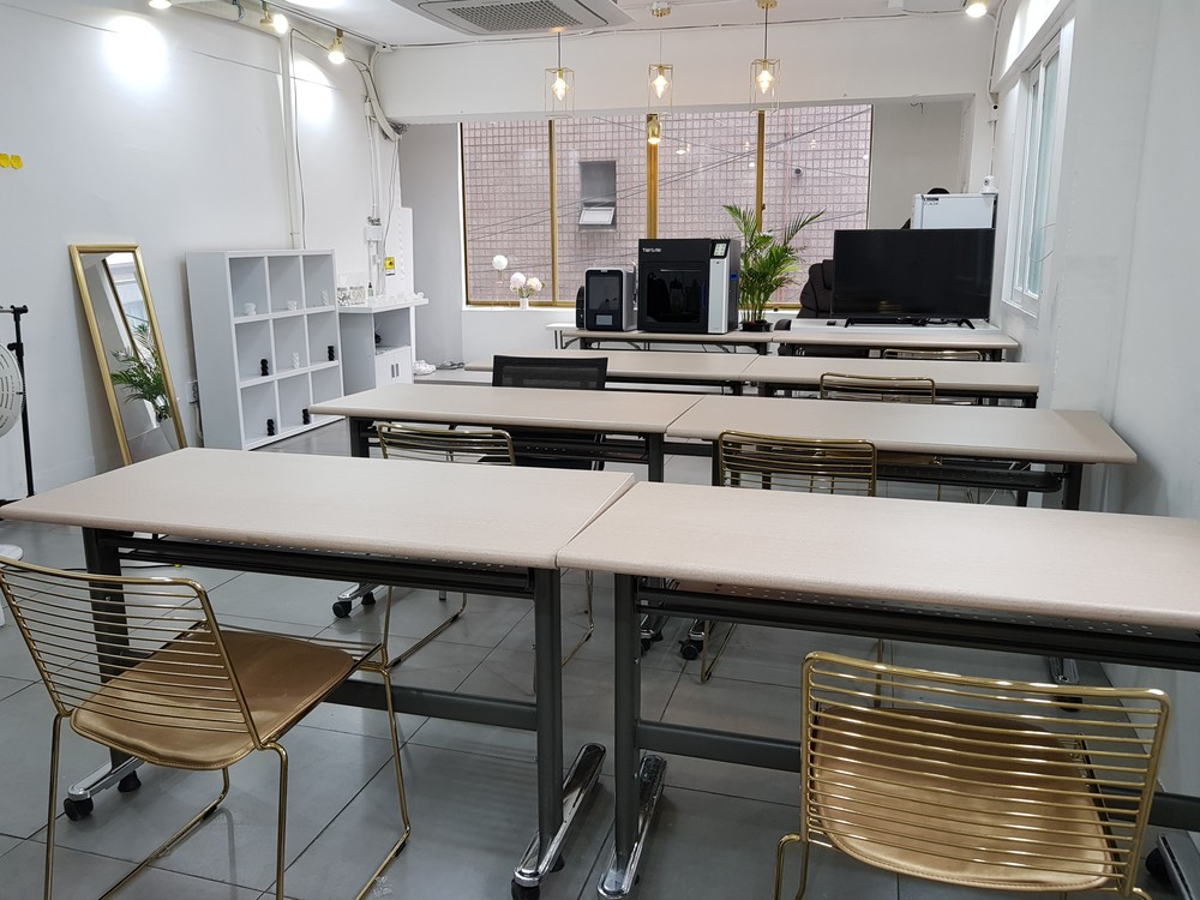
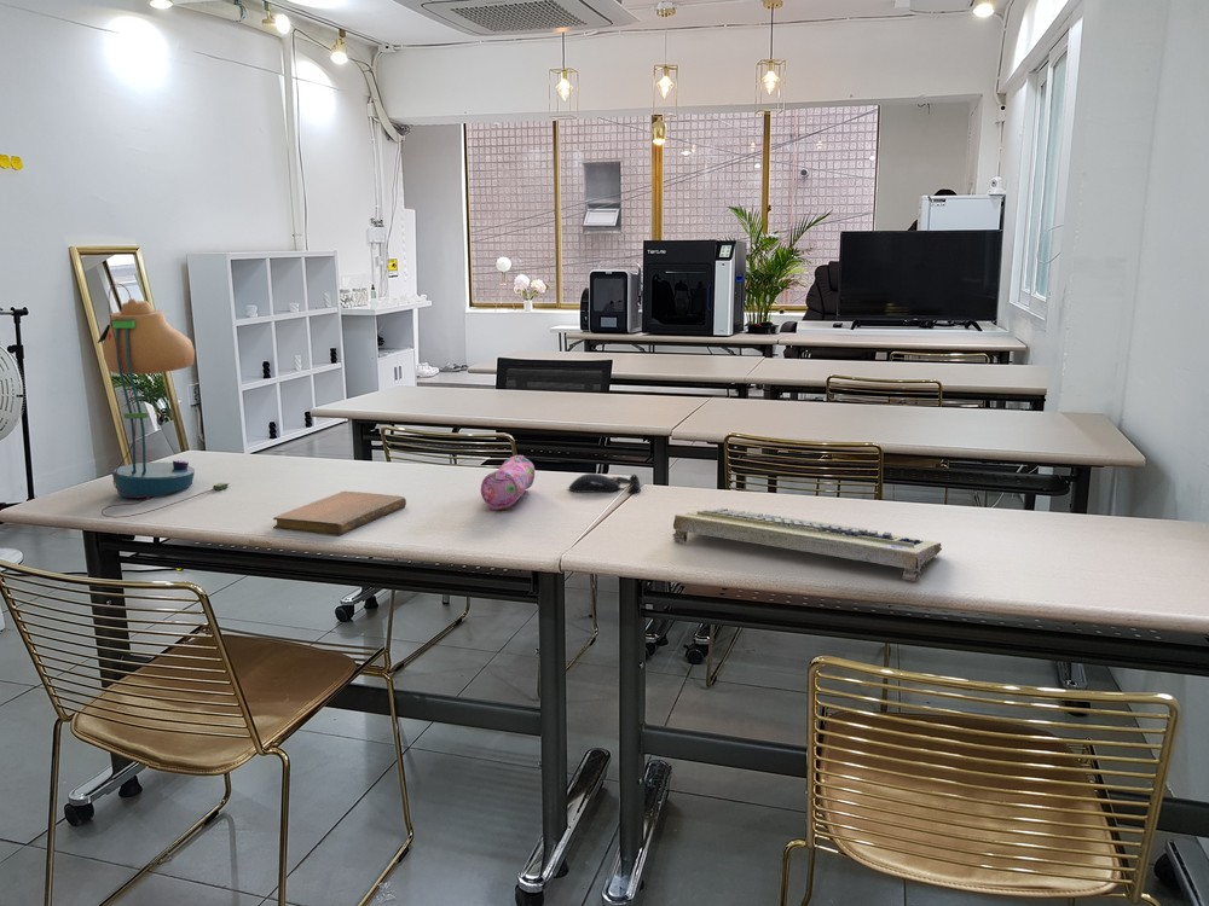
+ computer keyboard (804, 533)
+ computer mouse (606, 480)
+ pencil case (509, 480)
+ notebook (342, 511)
+ desk lamp (137, 395)
